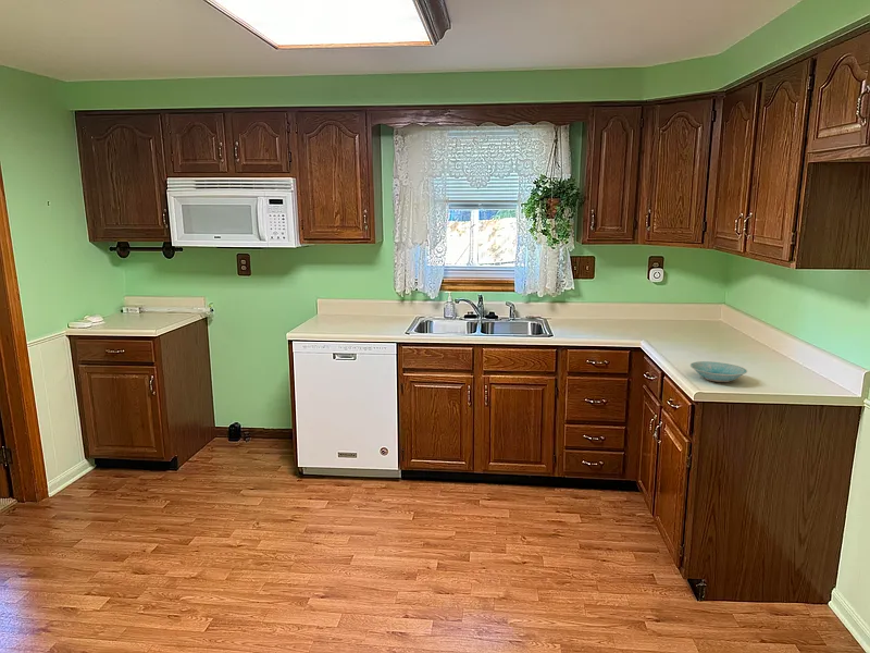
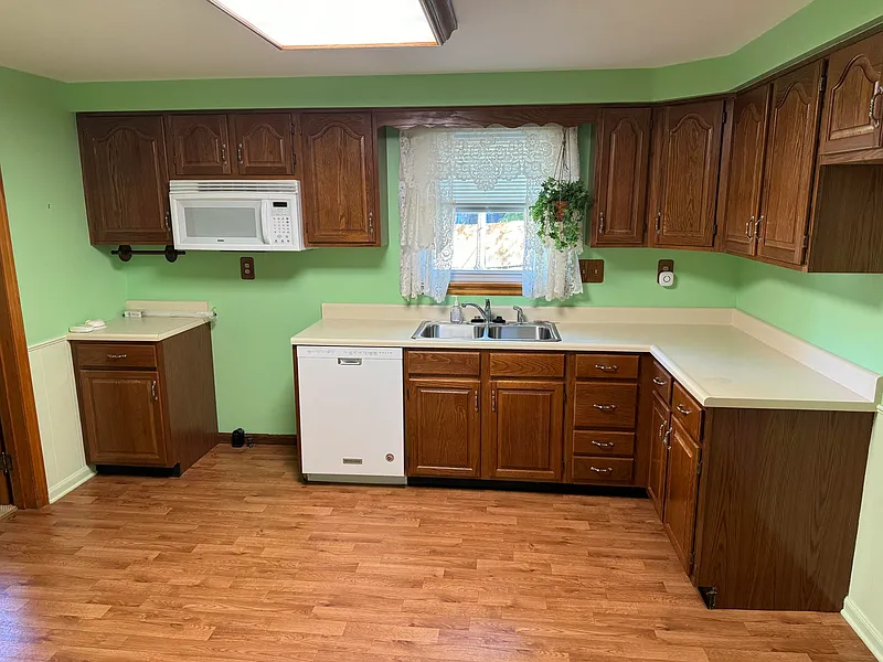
- bowl (717, 372)
